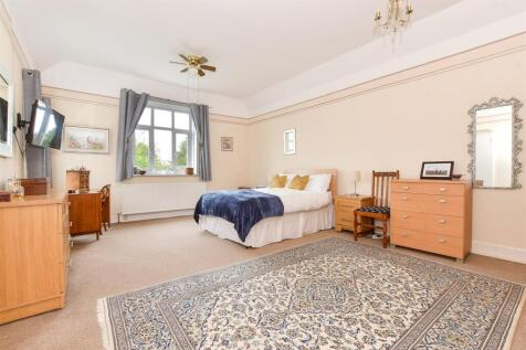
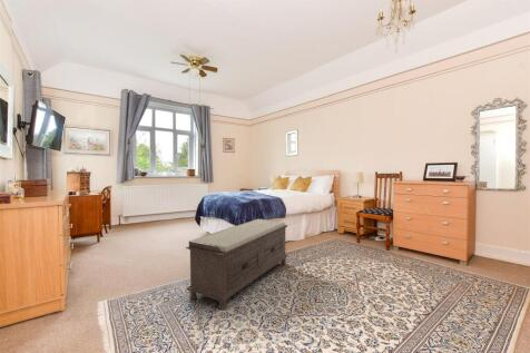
+ bench (245, 254)
